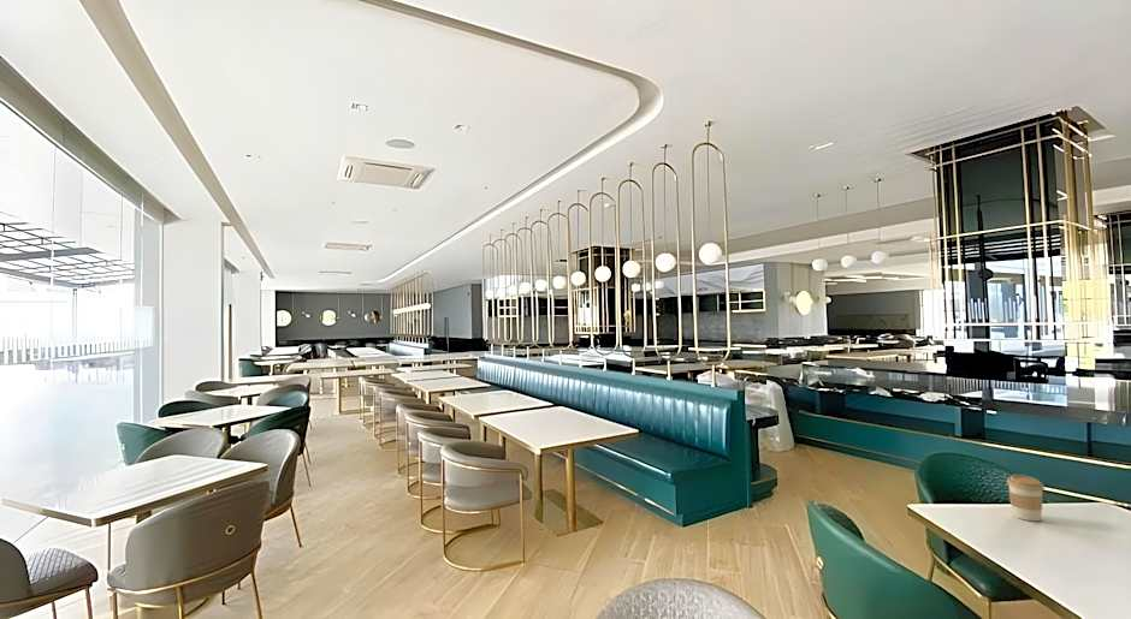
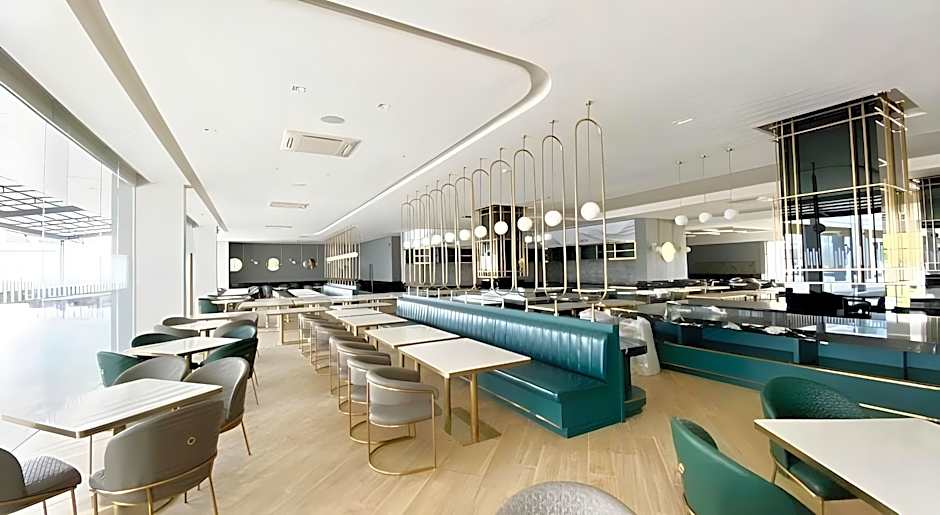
- coffee cup (1025, 496)
